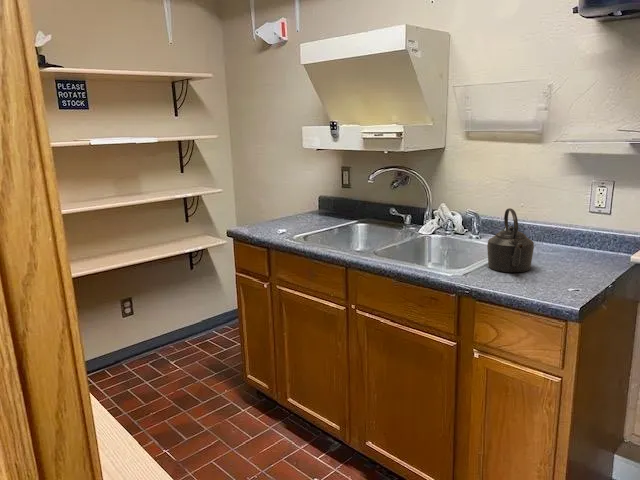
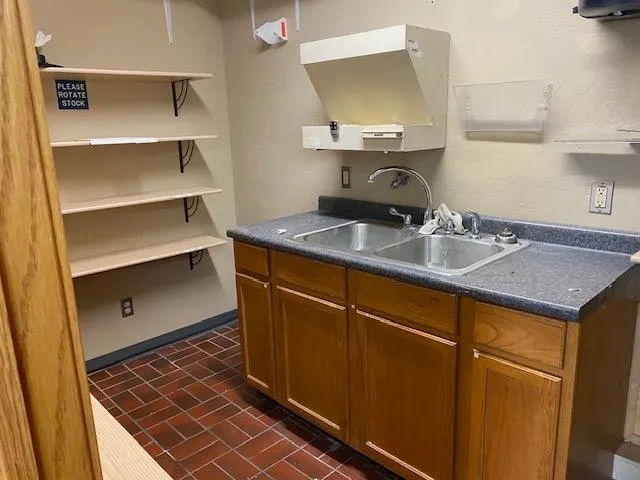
- kettle (513, 240)
